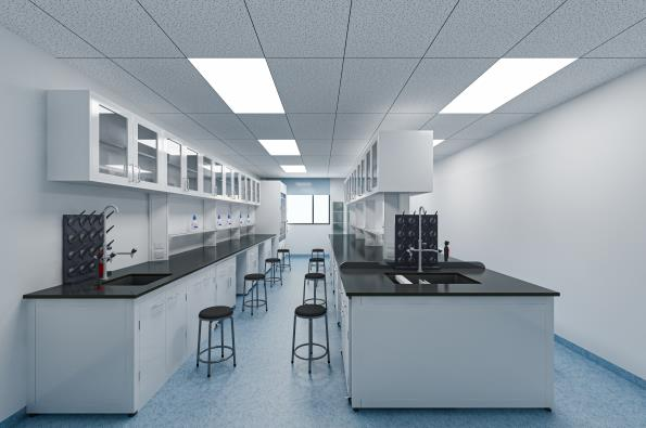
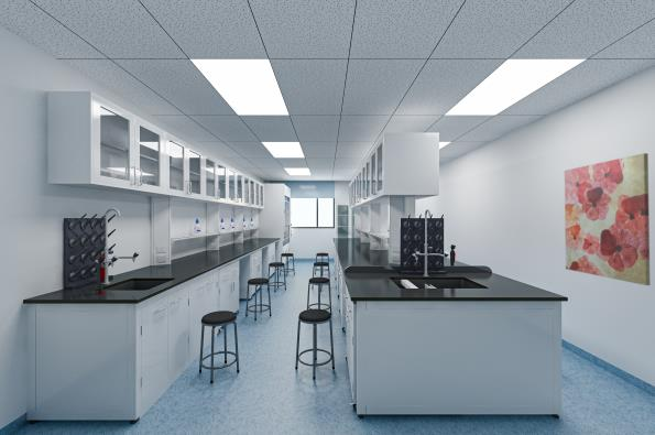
+ wall art (600, 219)
